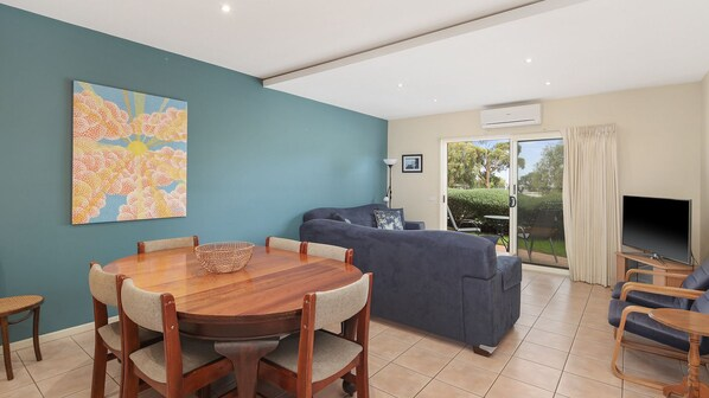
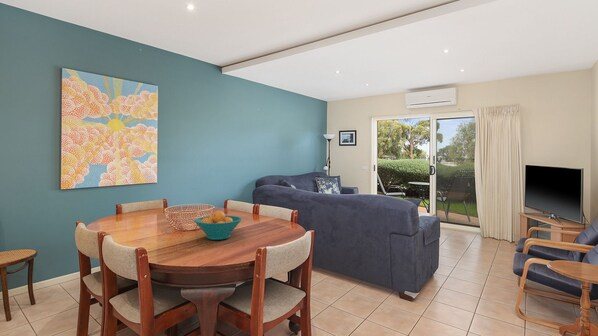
+ fruit bowl (218, 224)
